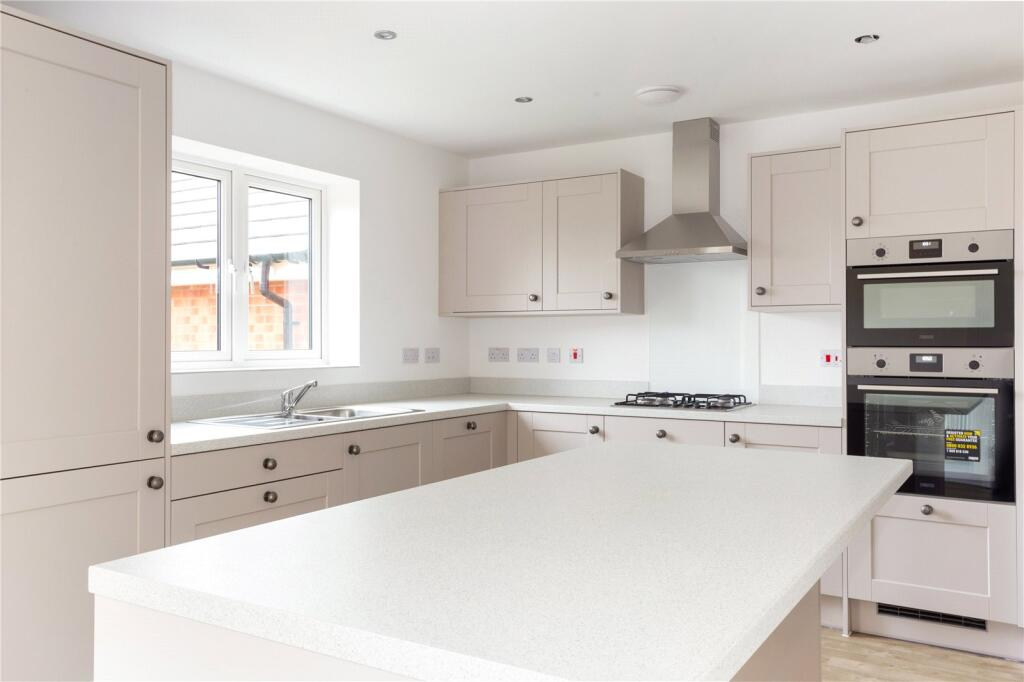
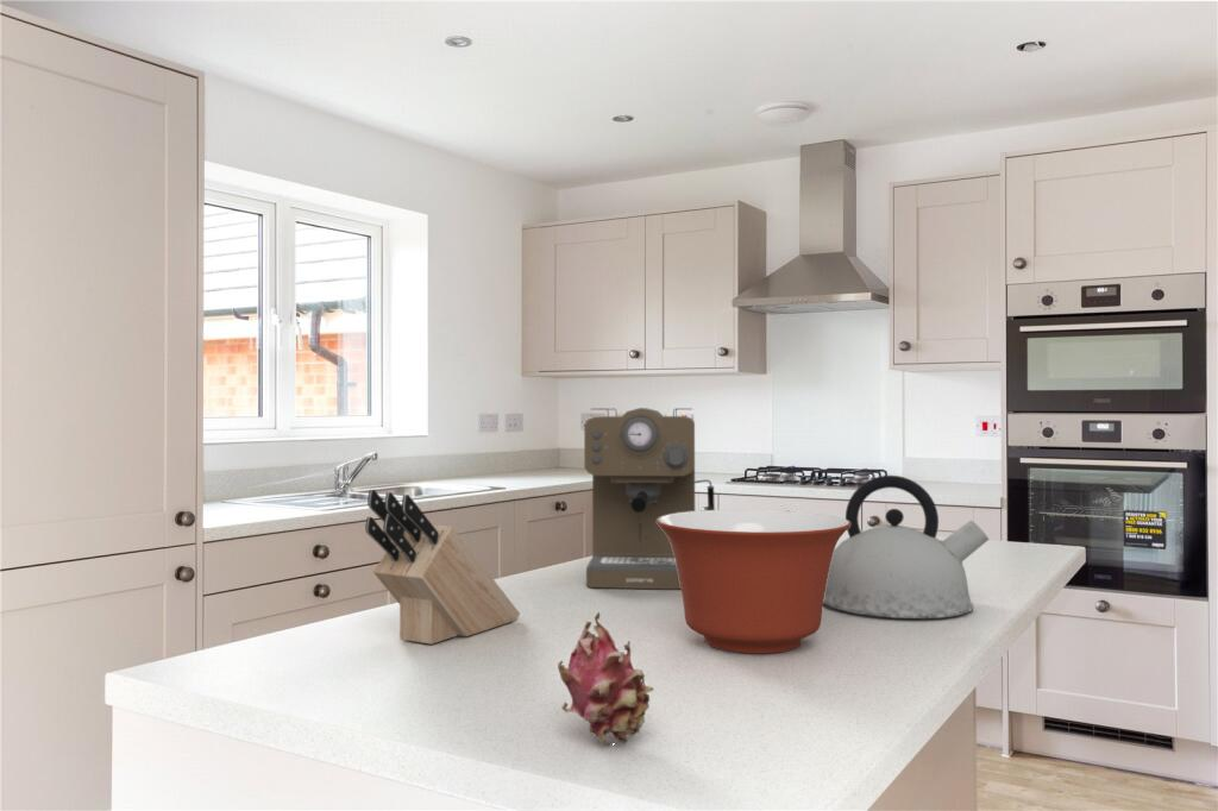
+ fruit (607, 675)
+ coffee maker (652, 492)
+ knife block (441, 559)
+ mixing bowl (752, 580)
+ kettle (902, 539)
